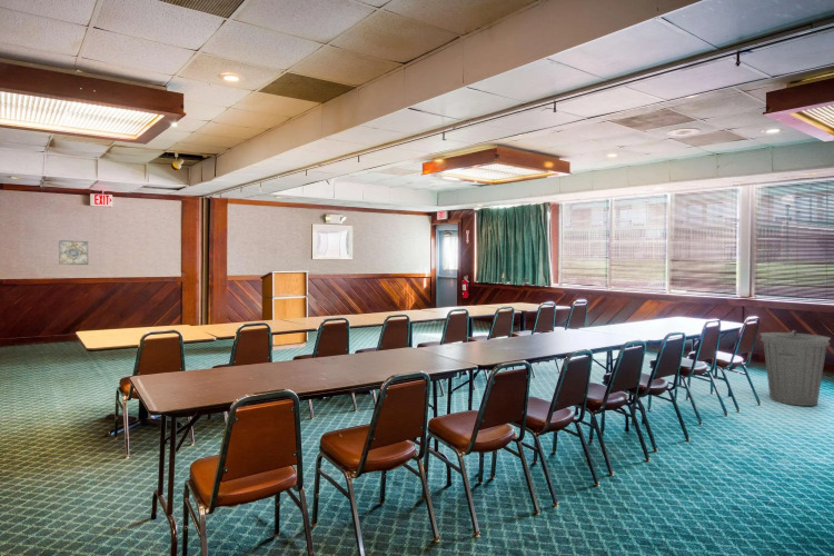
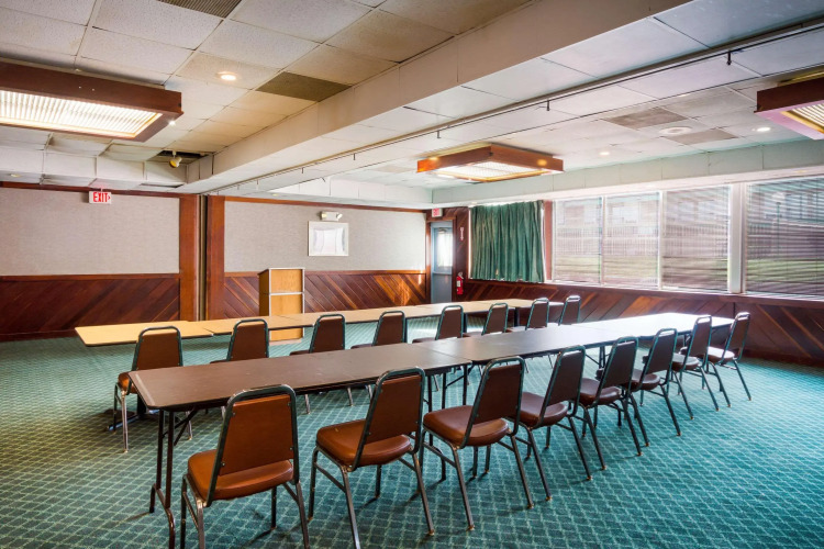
- wall art (73, 252)
- trash can (793, 365)
